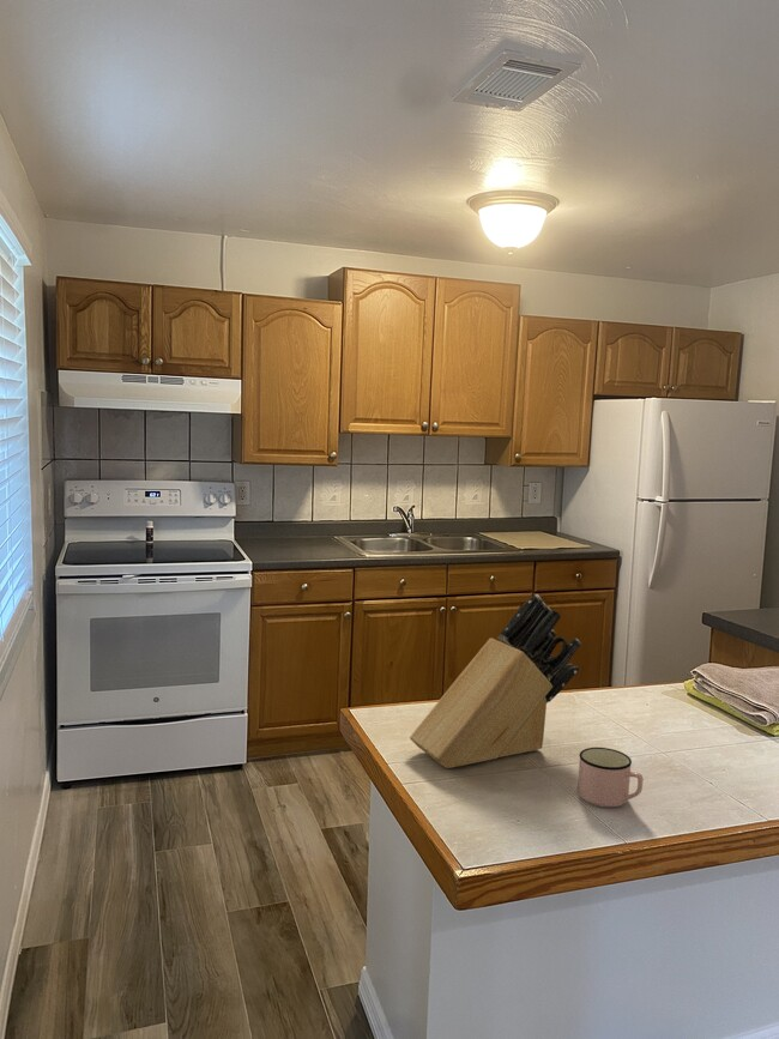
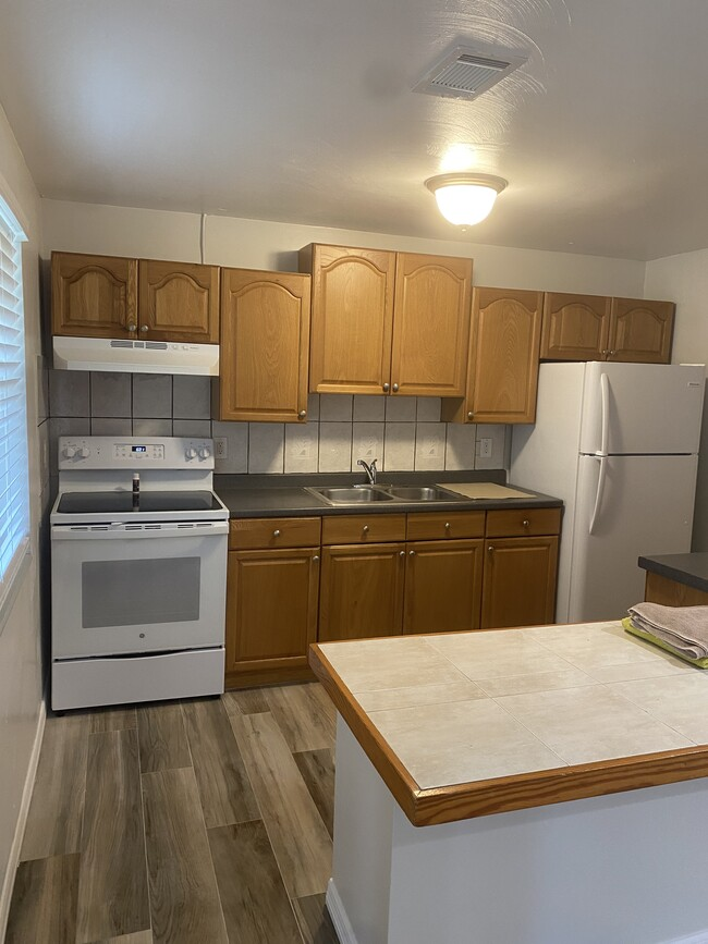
- knife block (499, 675)
- mug (610, 779)
